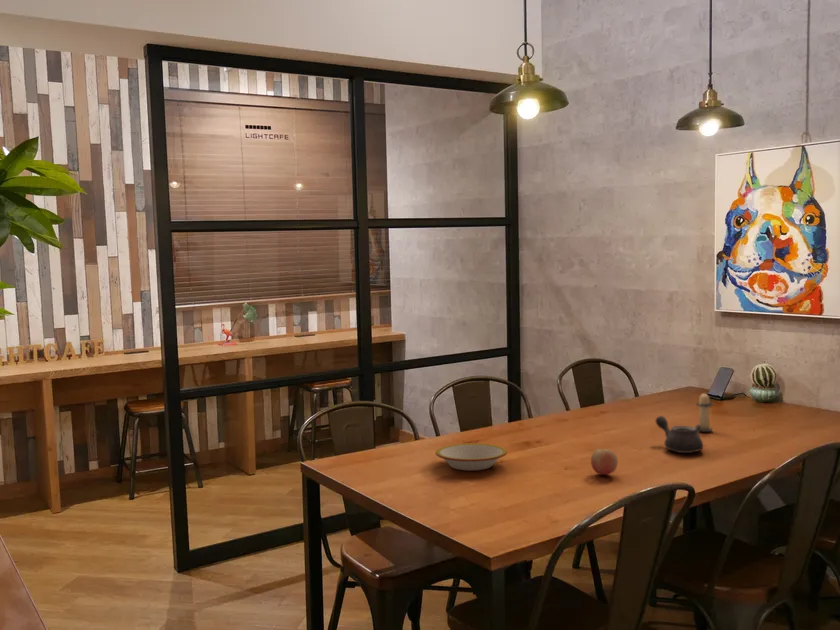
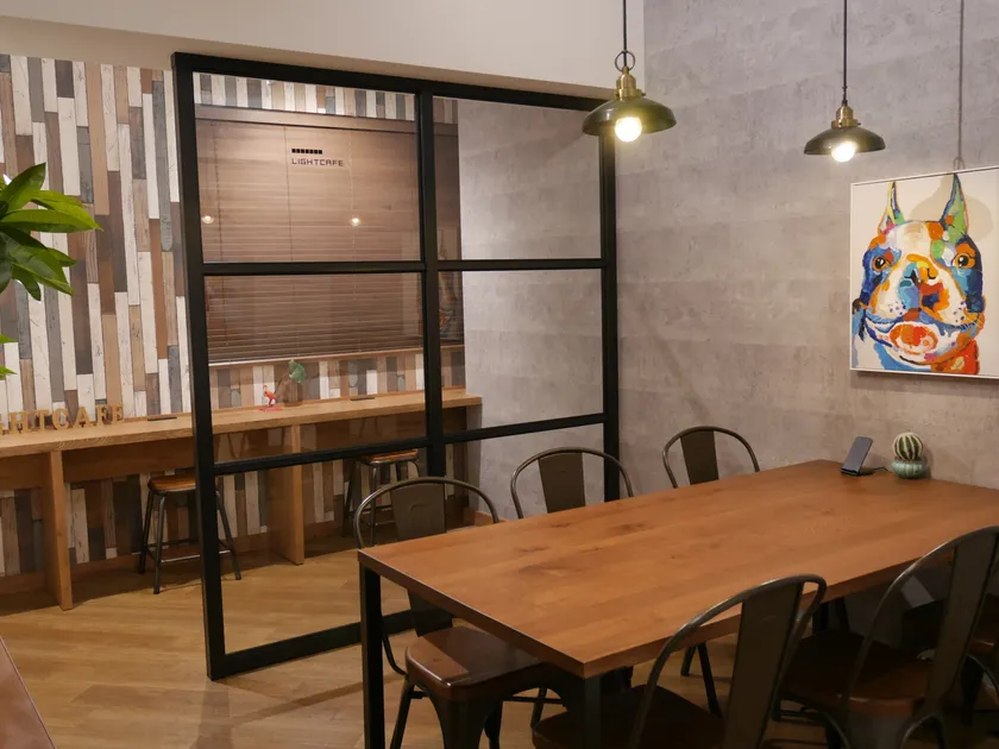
- teapot (678, 433)
- bowl (471, 458)
- candle (704, 411)
- fruit (604, 462)
